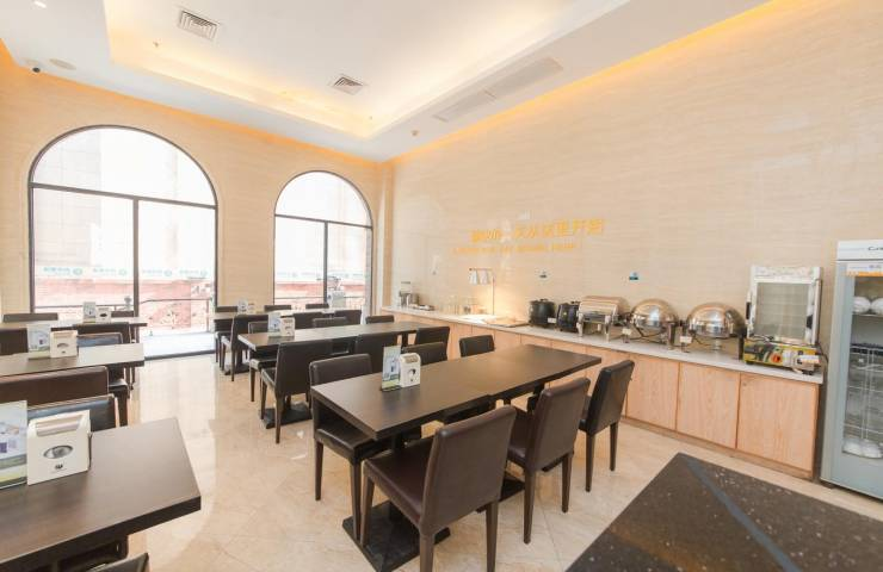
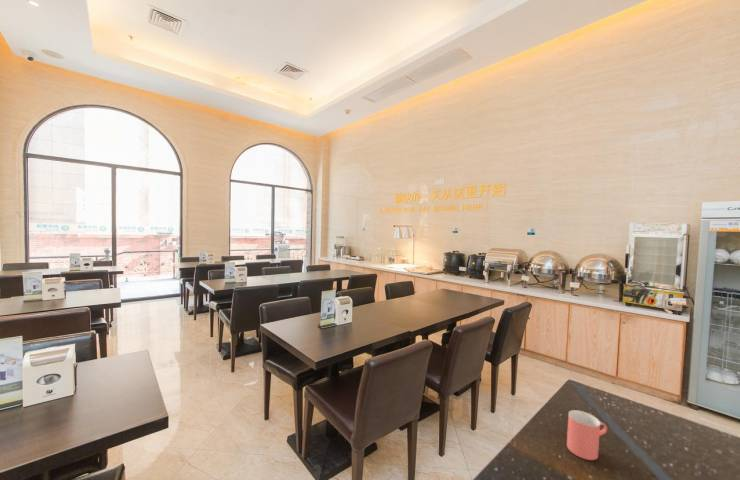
+ cup (588, 433)
